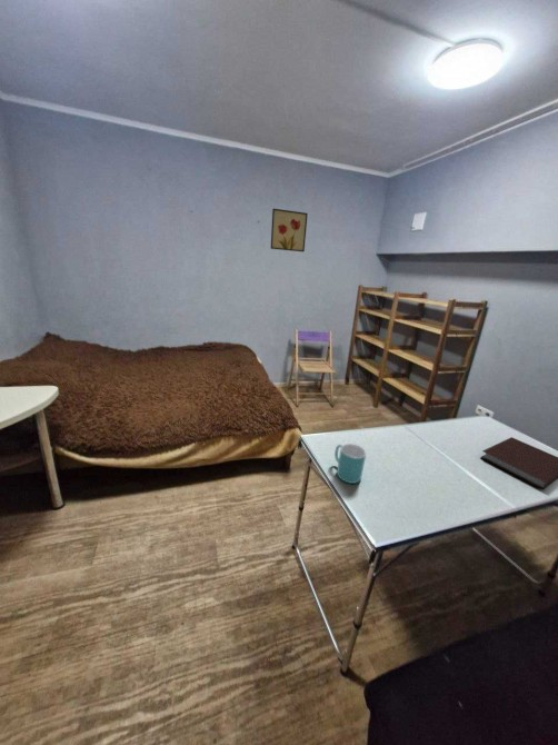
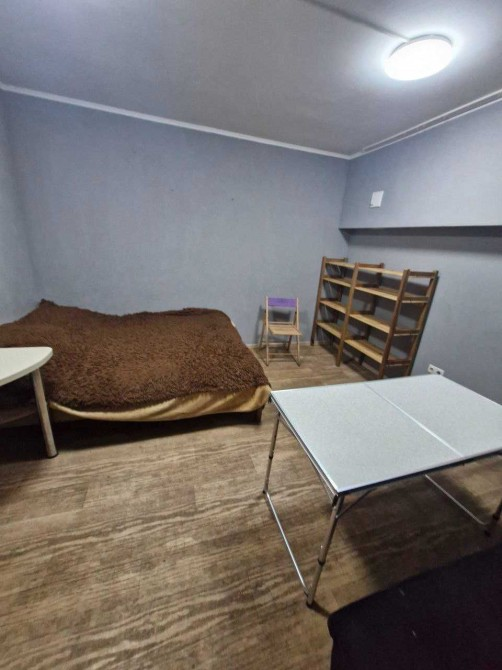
- wall art (288, 230)
- mug (347, 459)
- notebook (525, 460)
